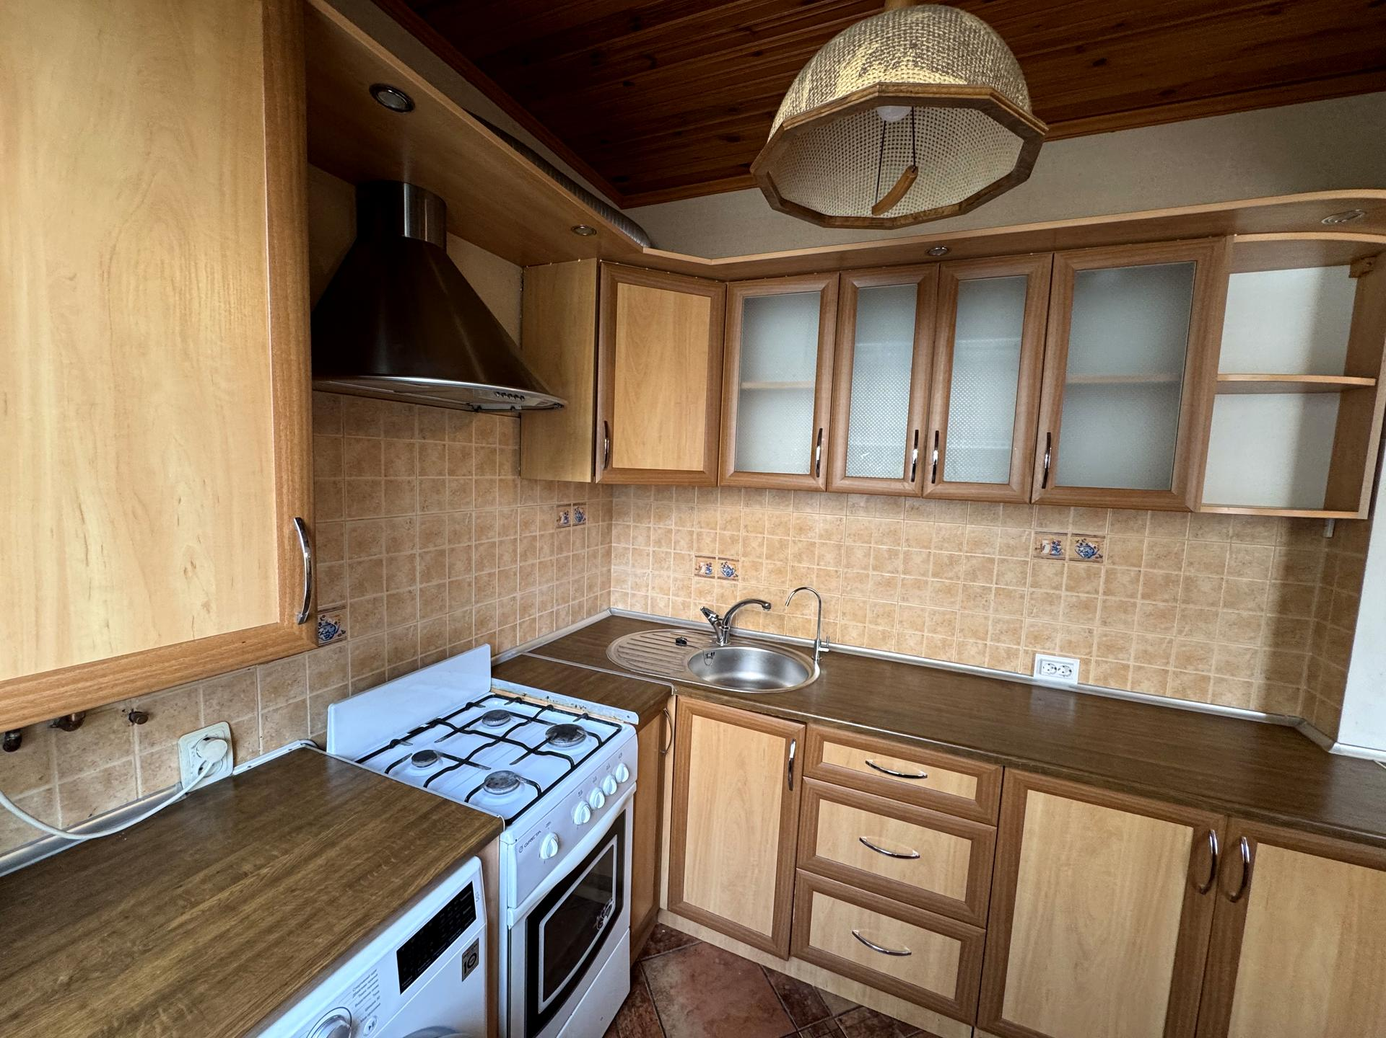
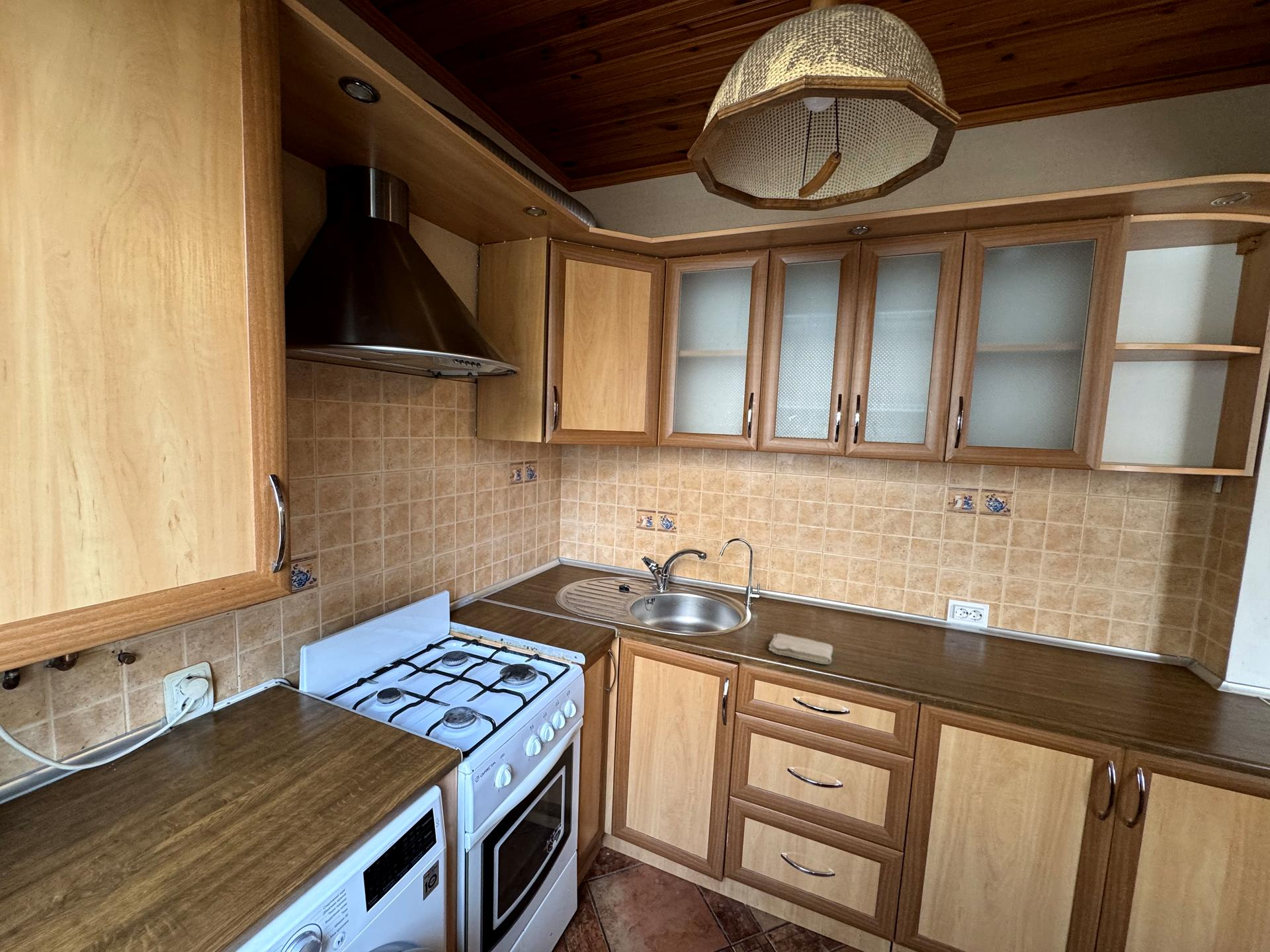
+ washcloth (801, 647)
